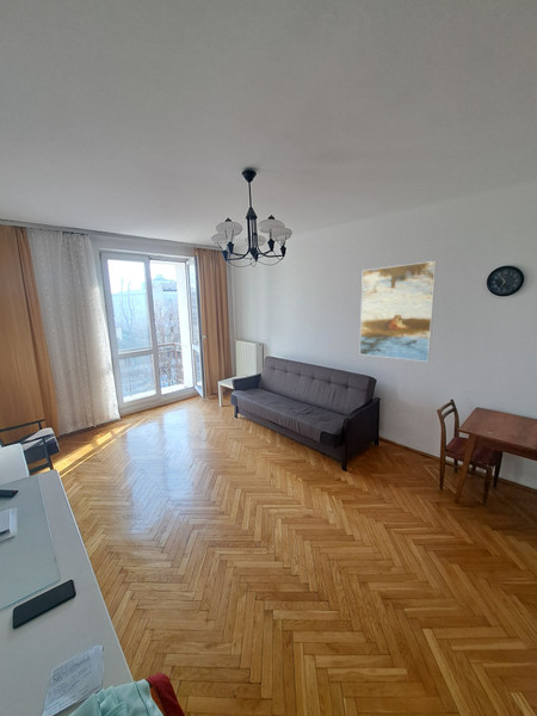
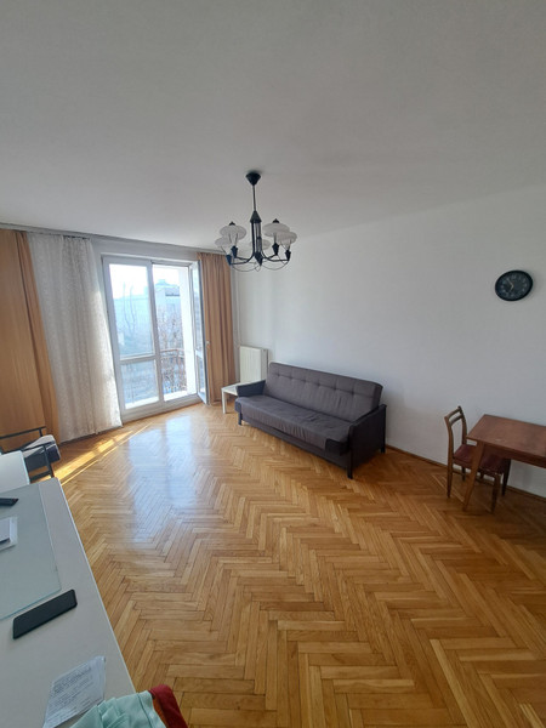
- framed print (394, 313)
